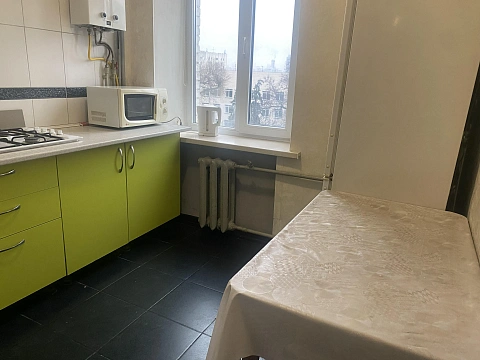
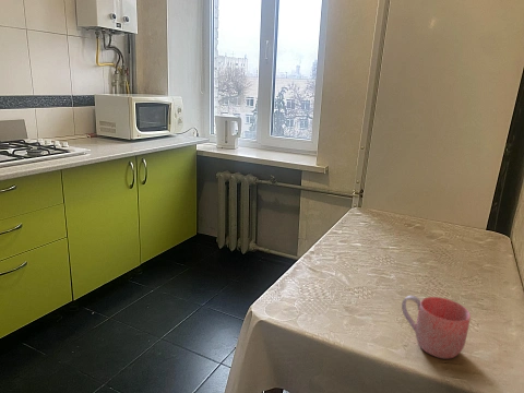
+ mug (431, 324)
